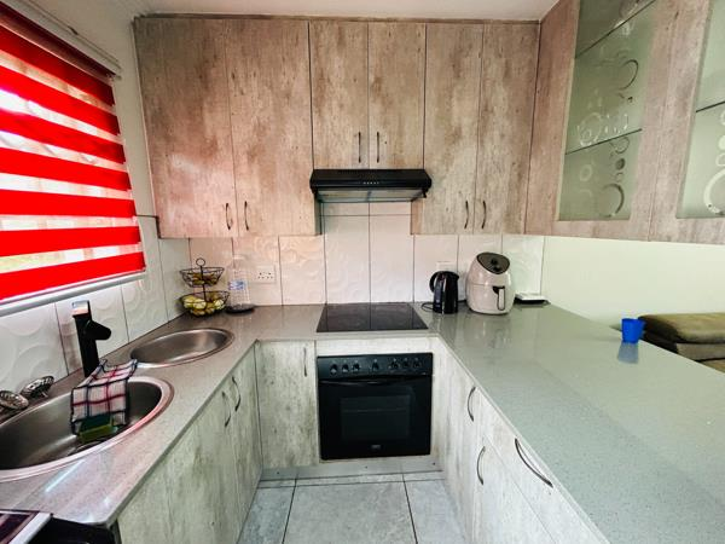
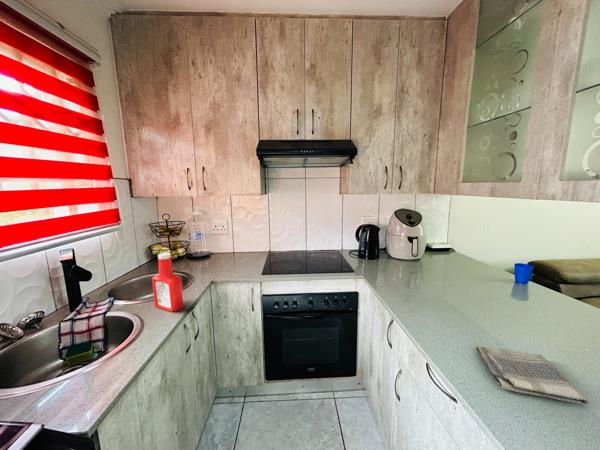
+ soap bottle (166, 280)
+ dish towel (523, 369)
